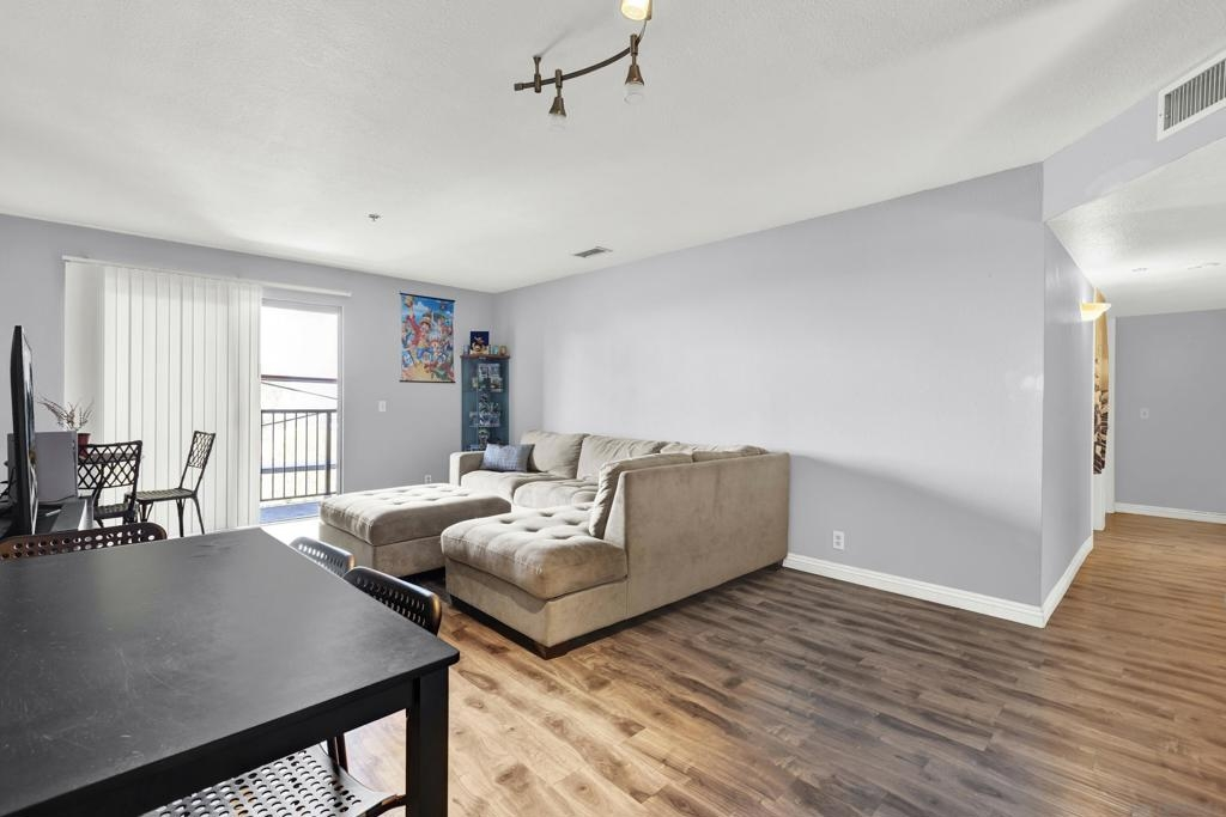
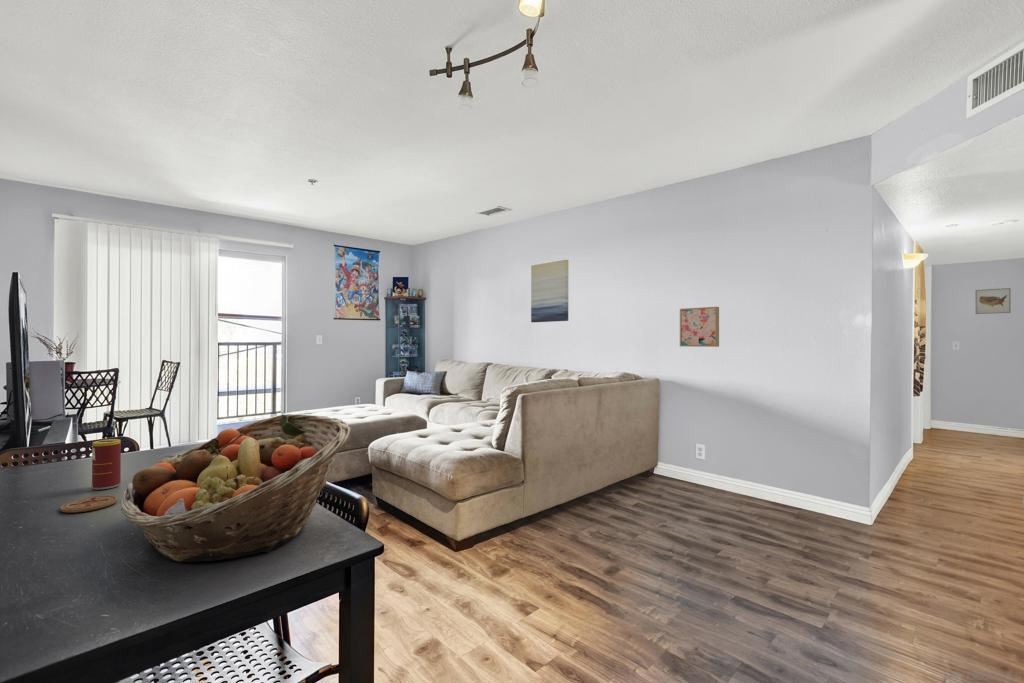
+ beverage can (106, 463)
+ wall art (698, 327)
+ coaster (89, 503)
+ wall art (549, 292)
+ wall art (992, 301)
+ fruit basket (243, 475)
